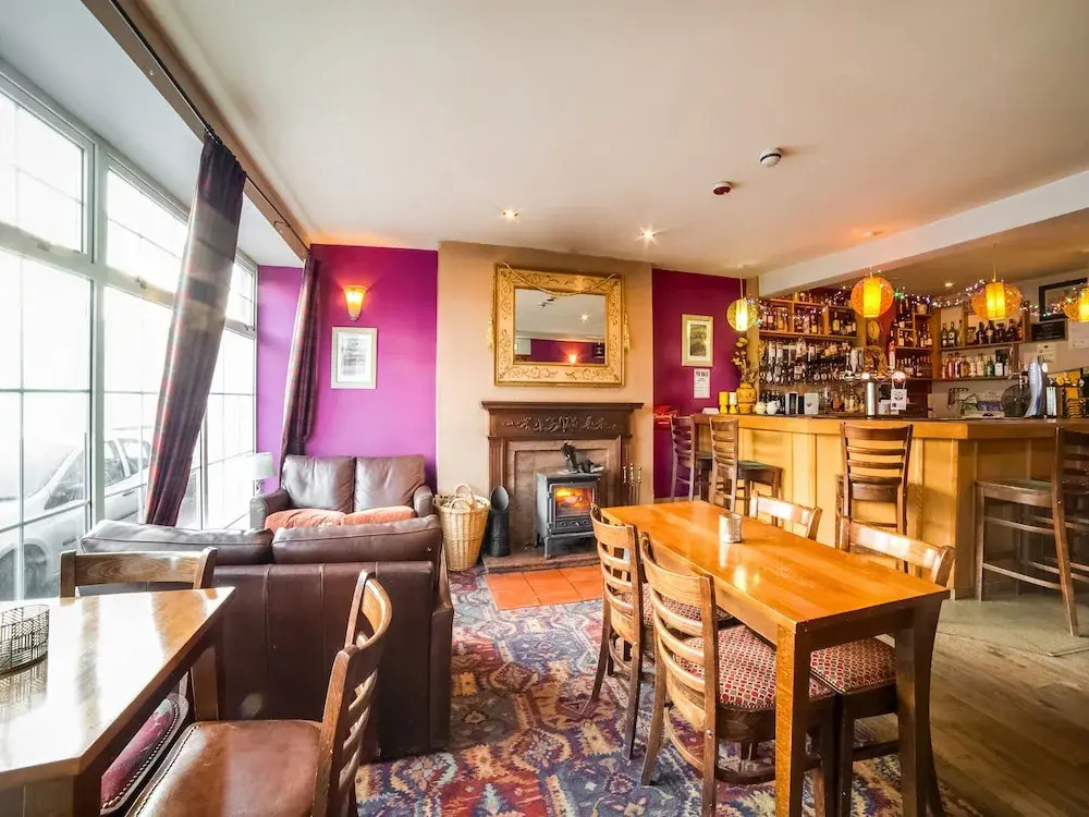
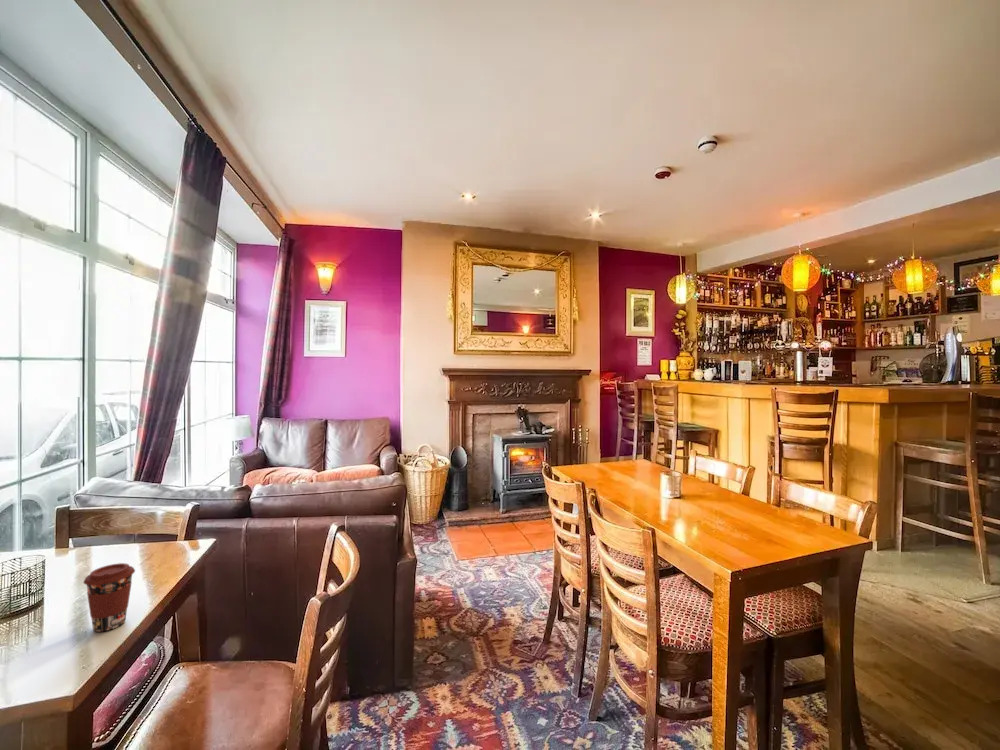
+ coffee cup (109, 597)
